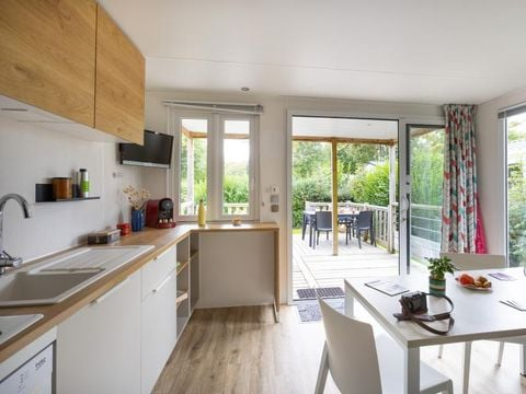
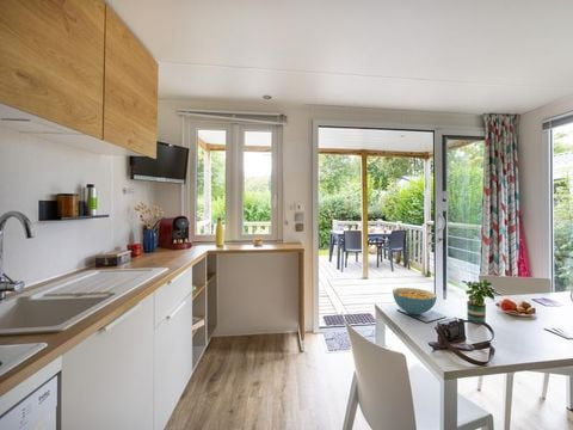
+ cereal bowl (413, 302)
